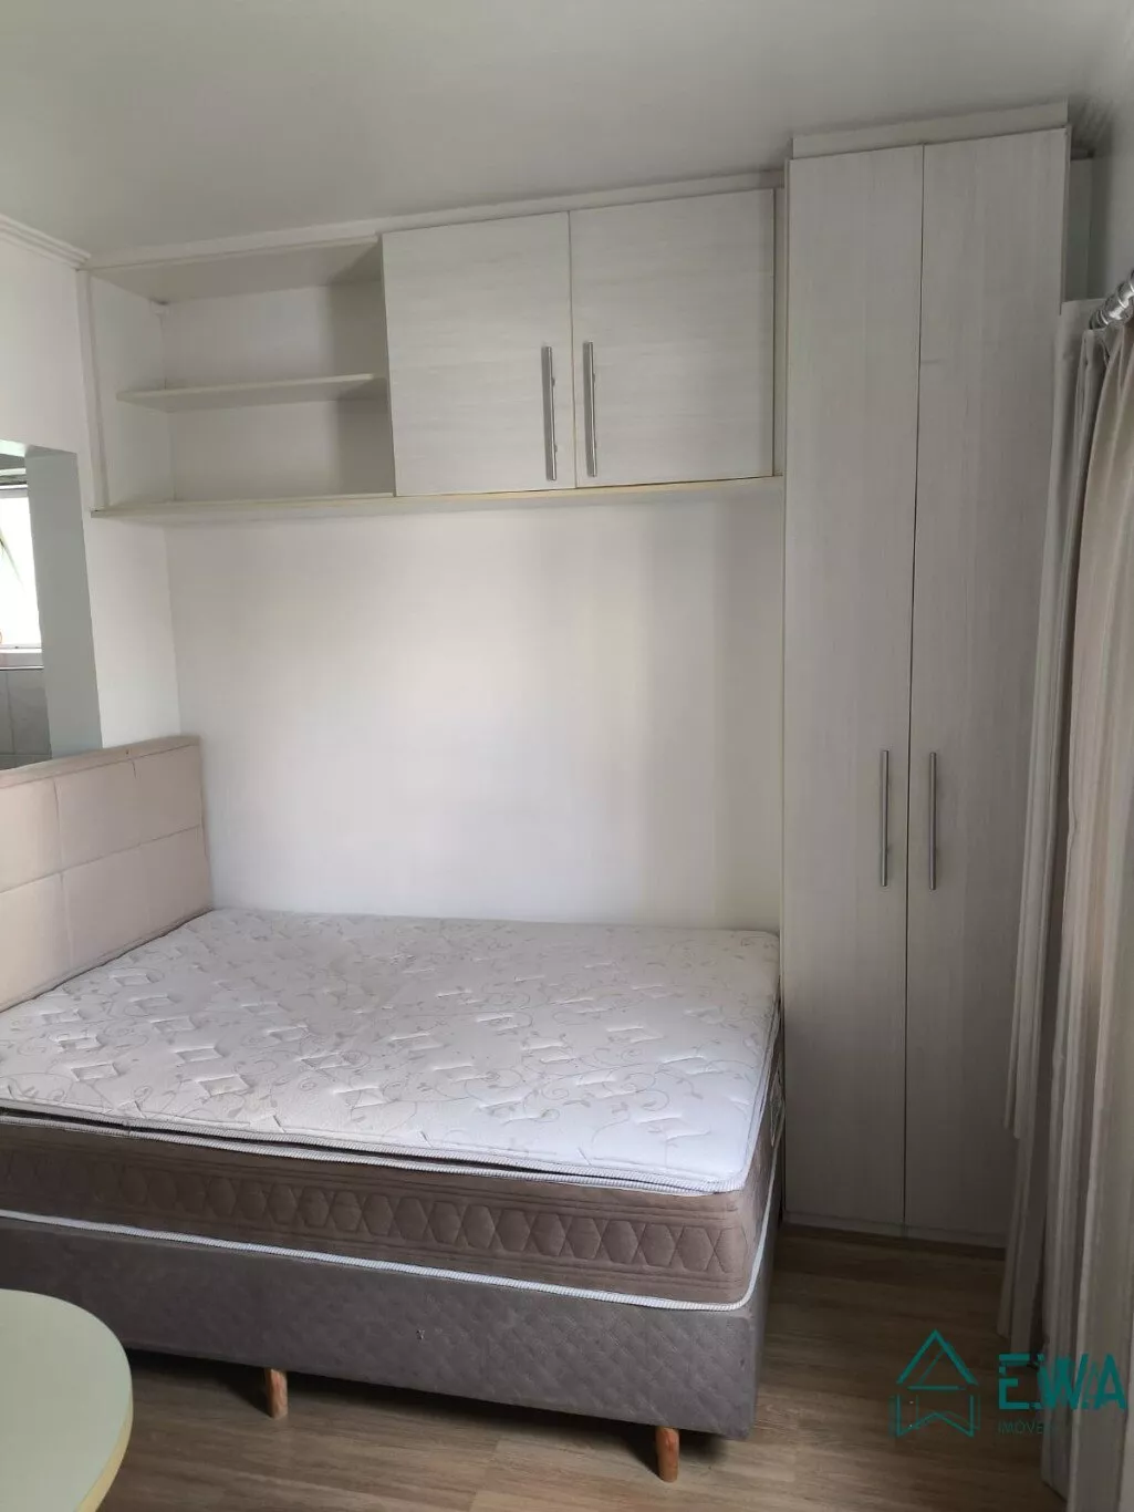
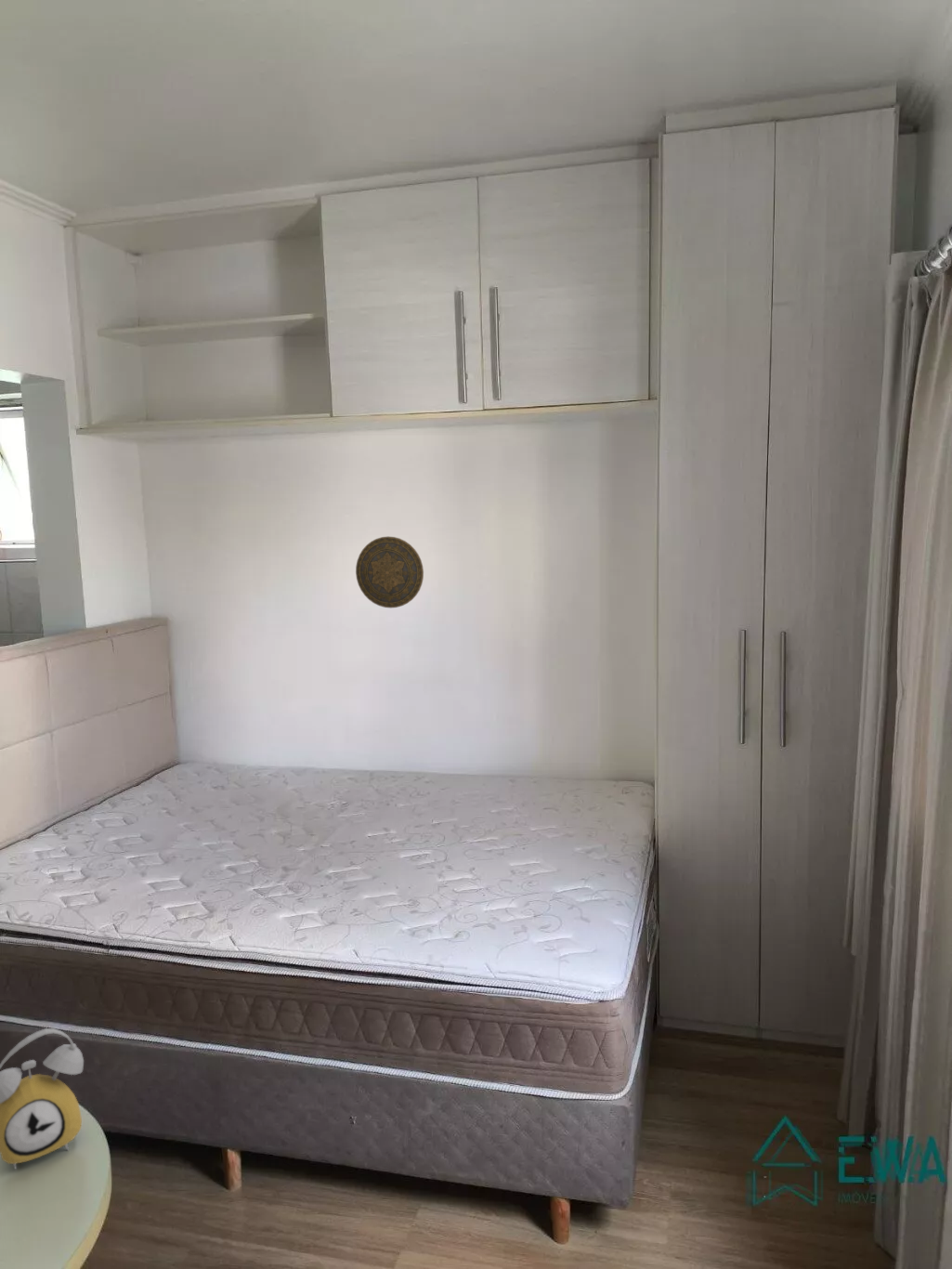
+ decorative plate (388, 572)
+ alarm clock (37, 1084)
